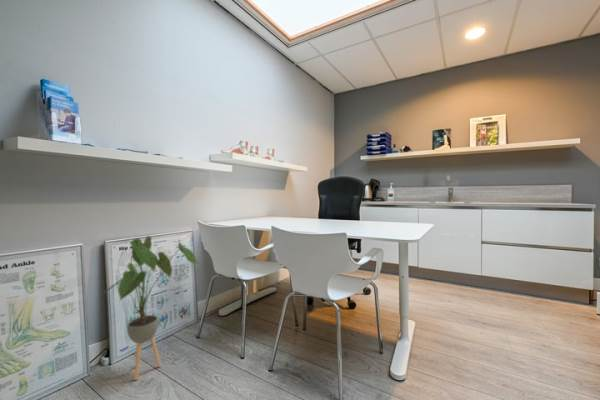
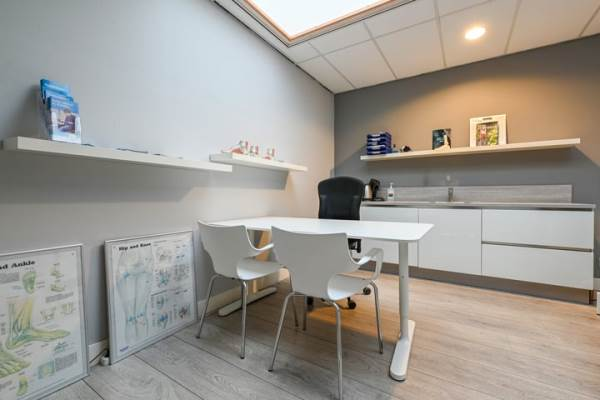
- house plant (146, 300)
